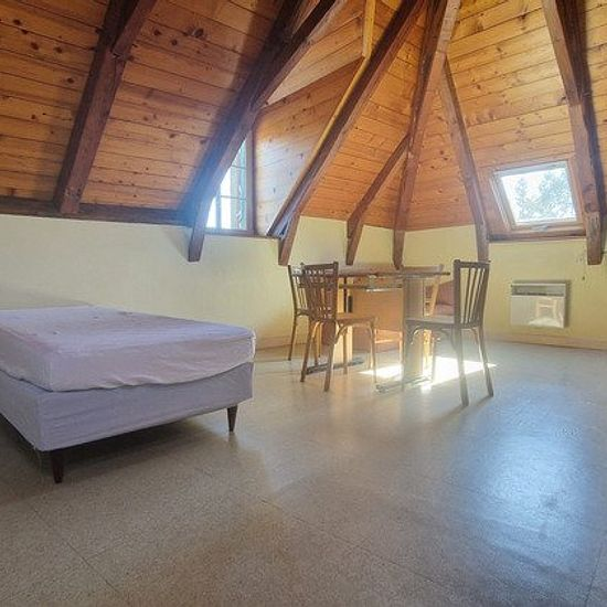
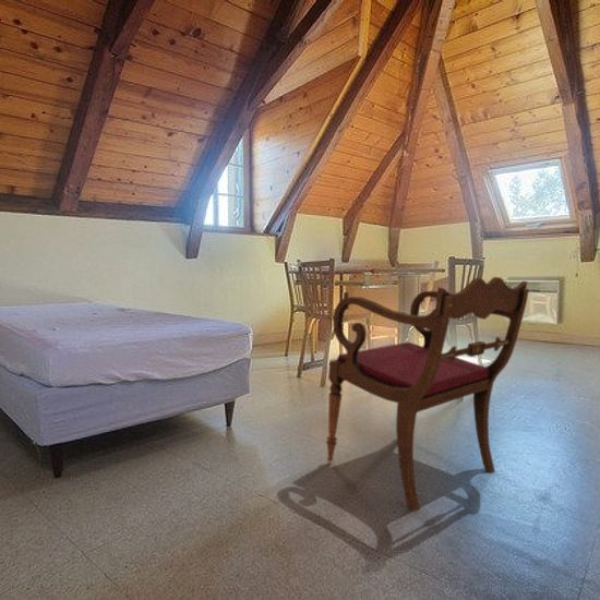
+ armchair (420, 374)
